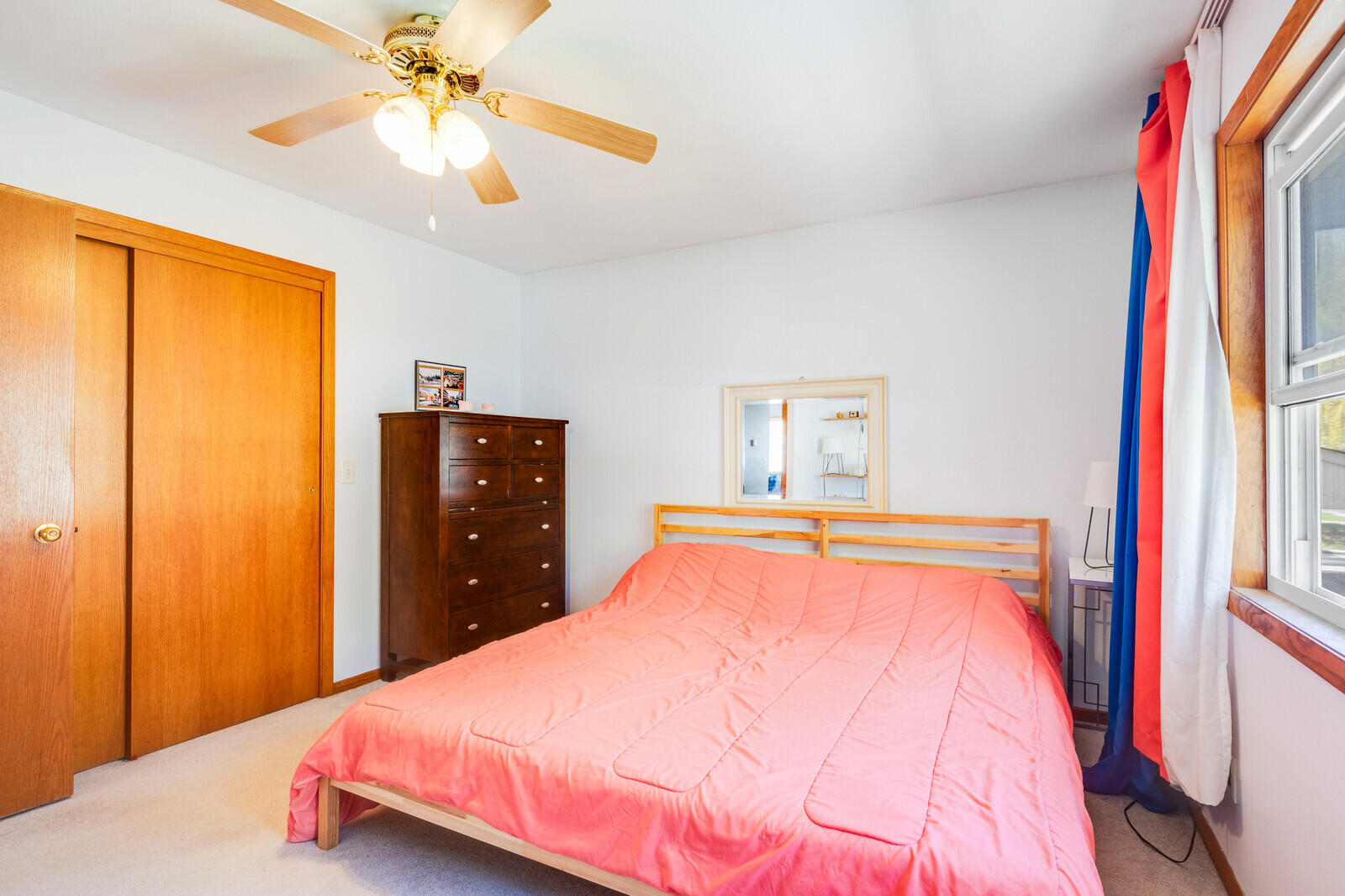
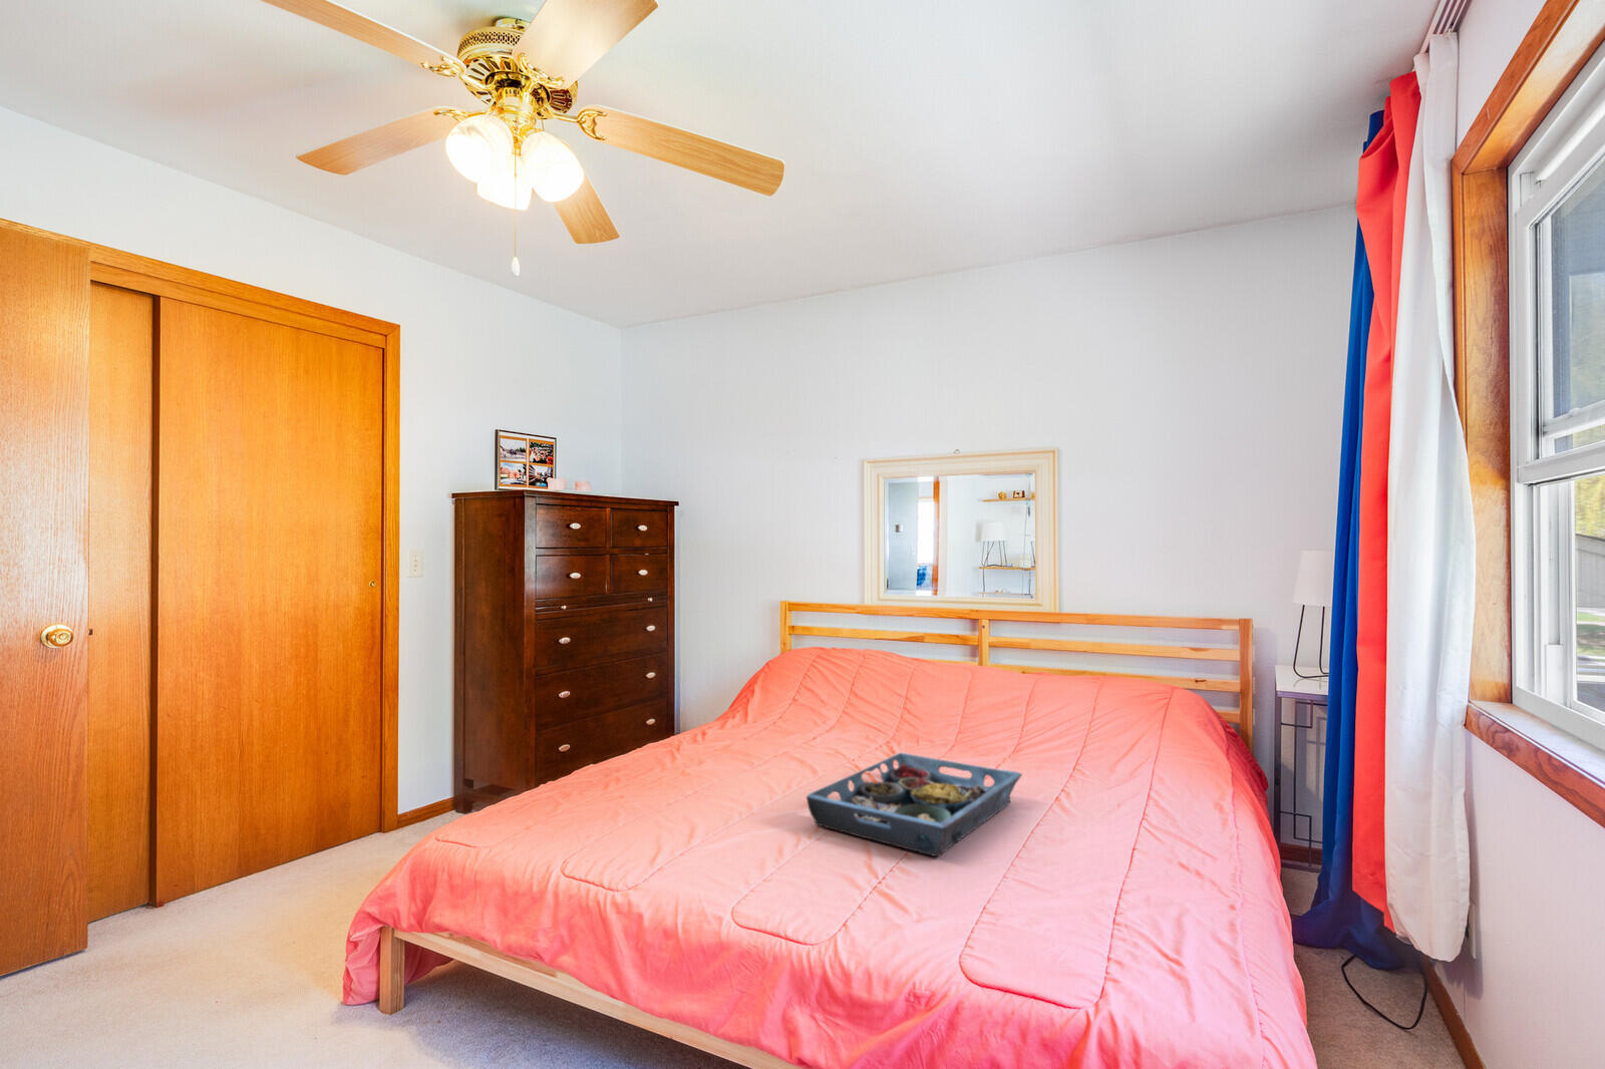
+ serving tray (919, 796)
